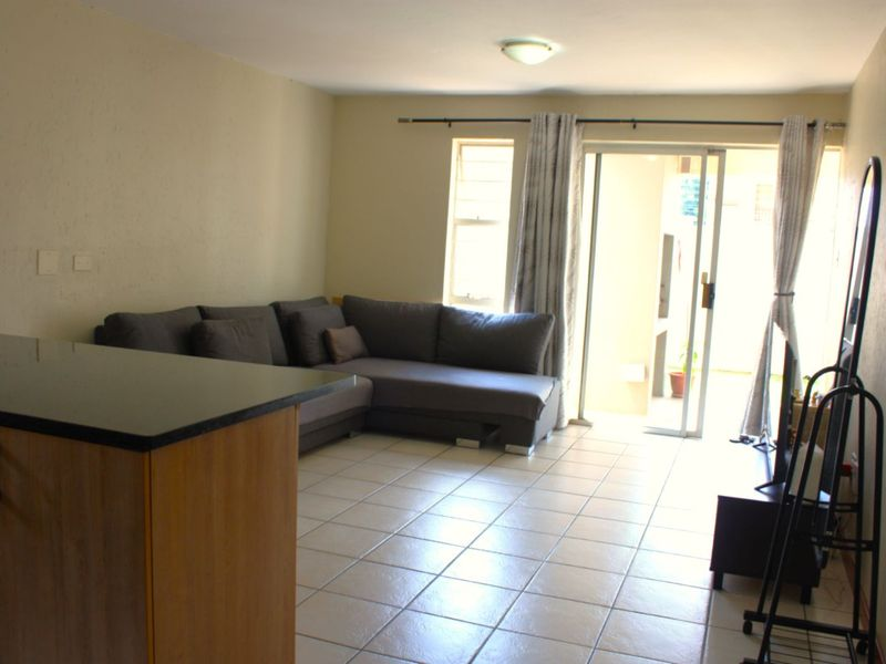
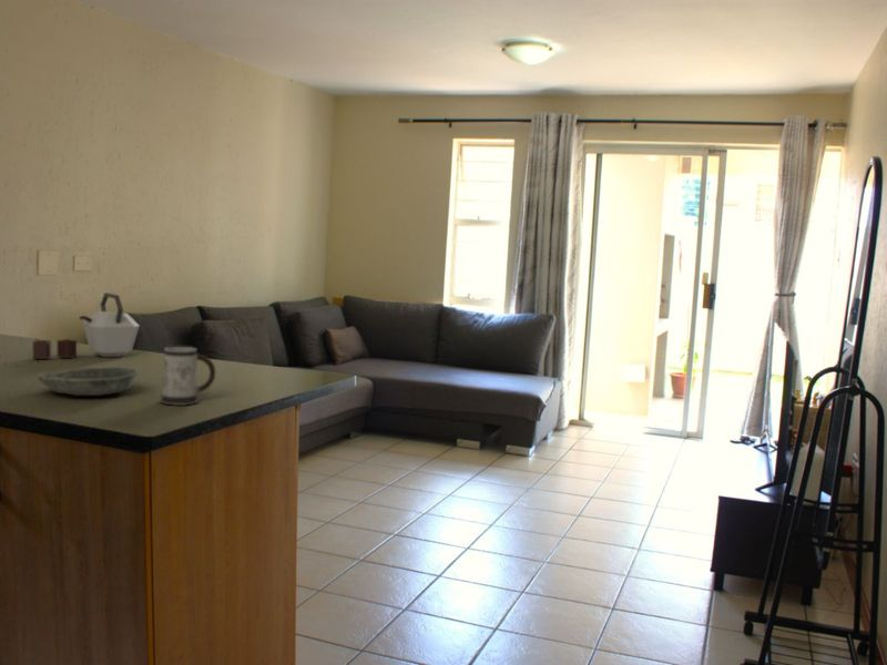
+ kettle (84, 325)
+ bowl (88, 380)
+ mug (188, 375)
